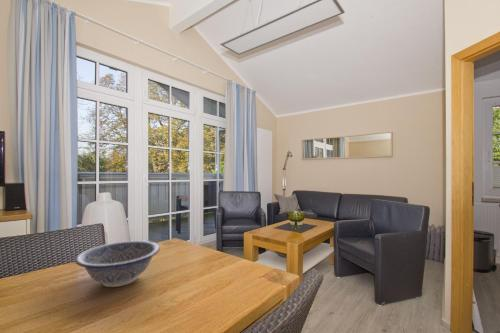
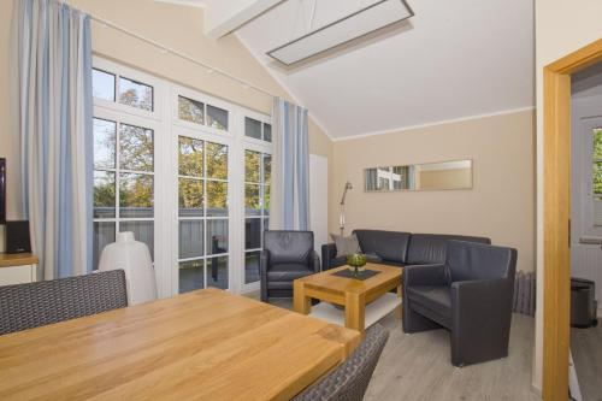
- decorative bowl (120, 265)
